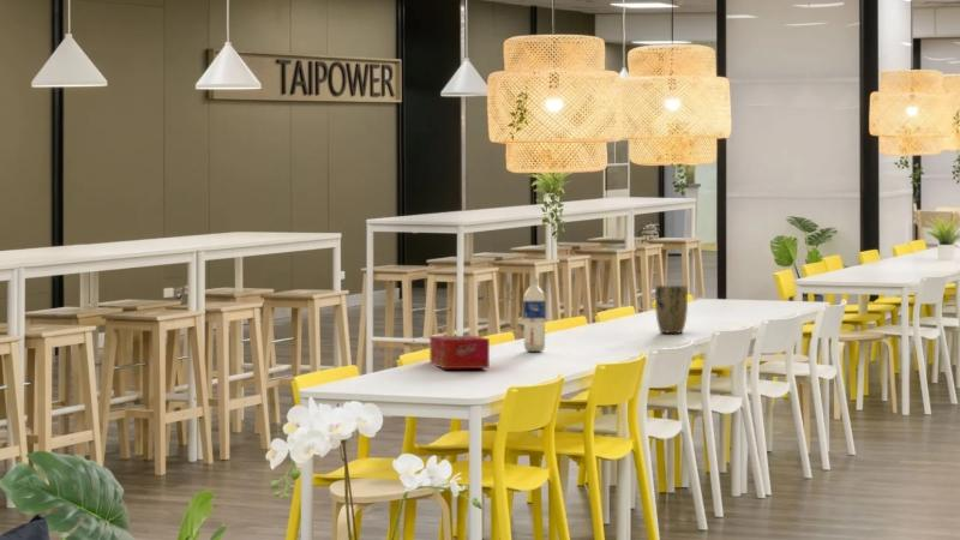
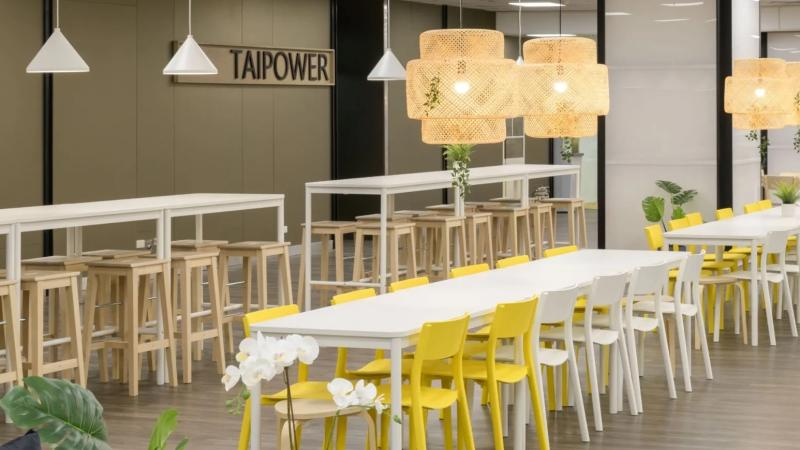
- tissue box (458, 352)
- water bottle (534, 314)
- plant pot (671, 308)
